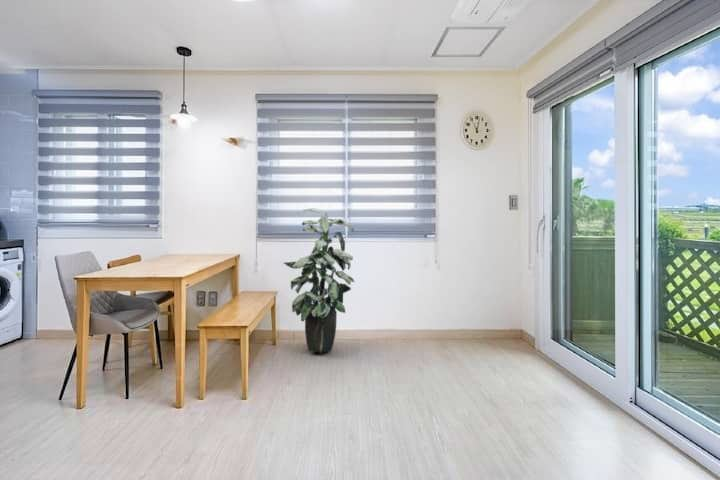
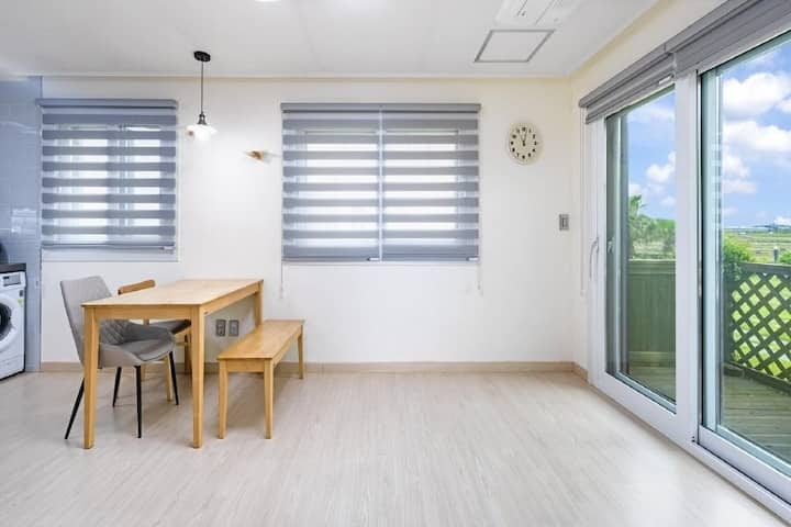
- indoor plant (318, 279)
